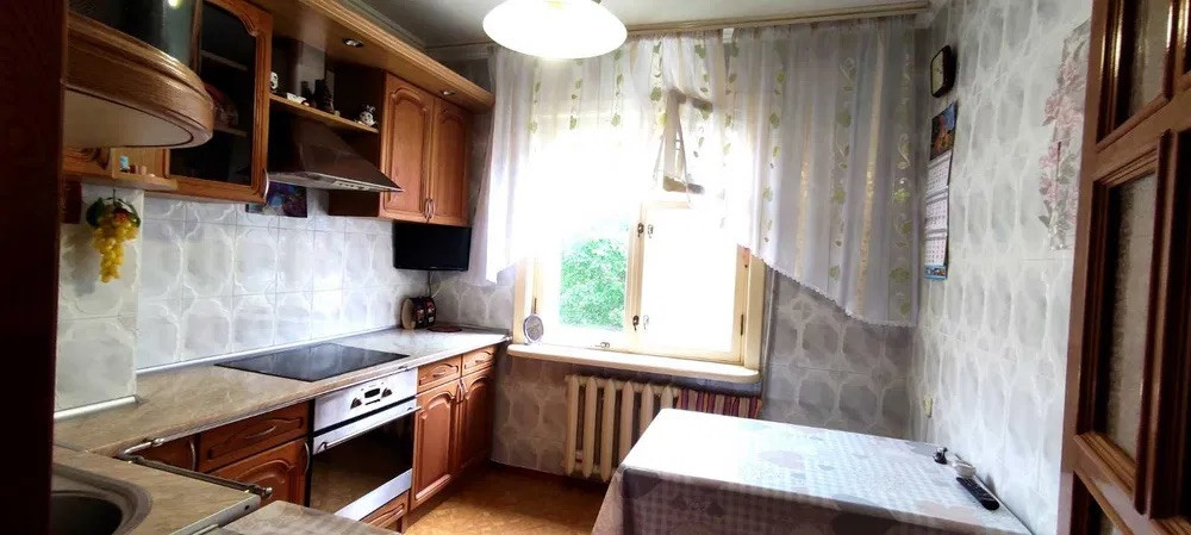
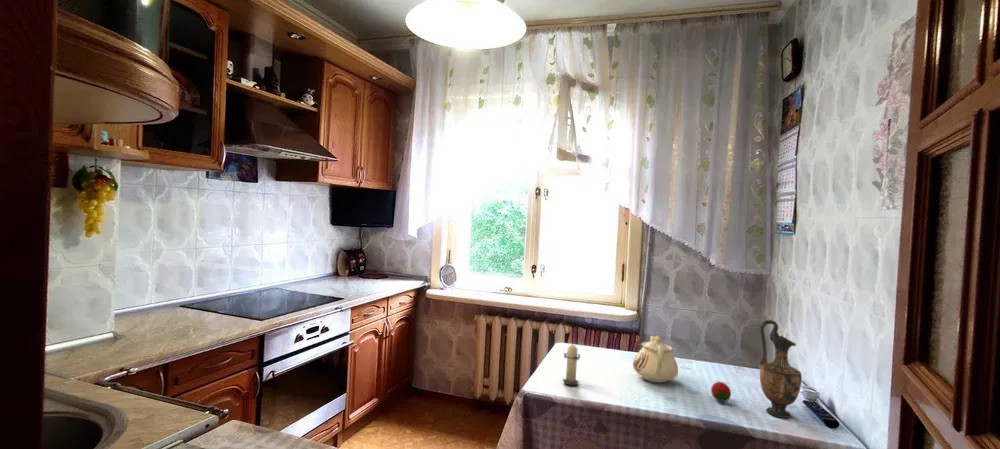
+ vase (779, 367)
+ teapot (655, 356)
+ fruit (721, 391)
+ candle (571, 362)
